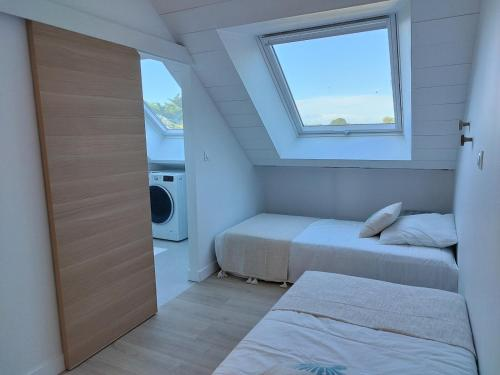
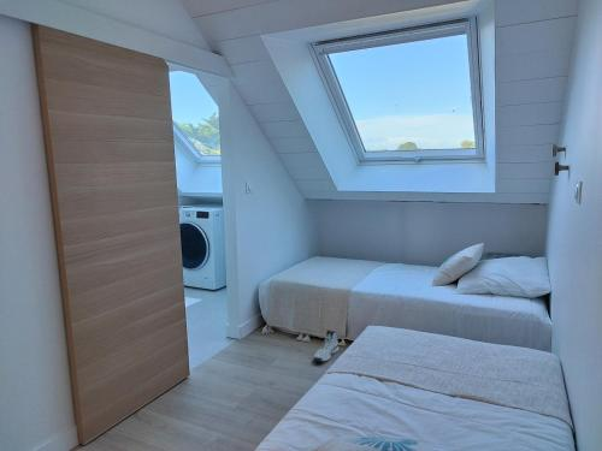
+ sneaker (325, 343)
